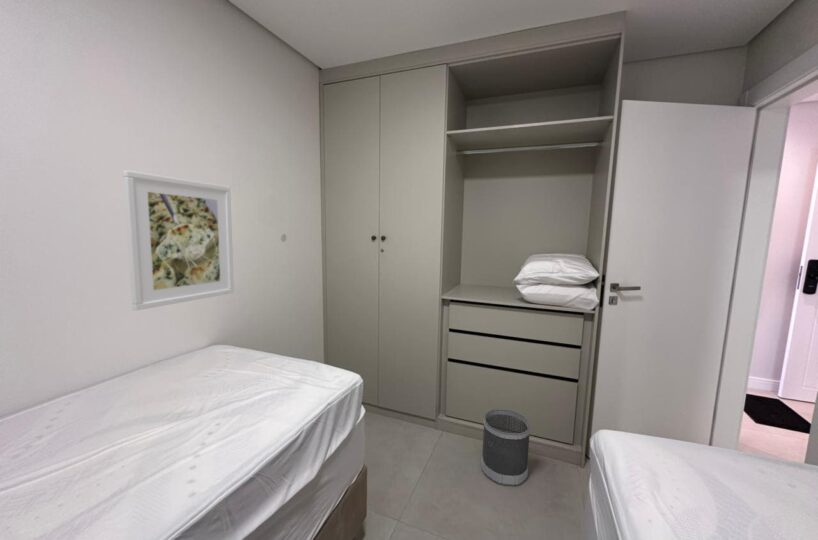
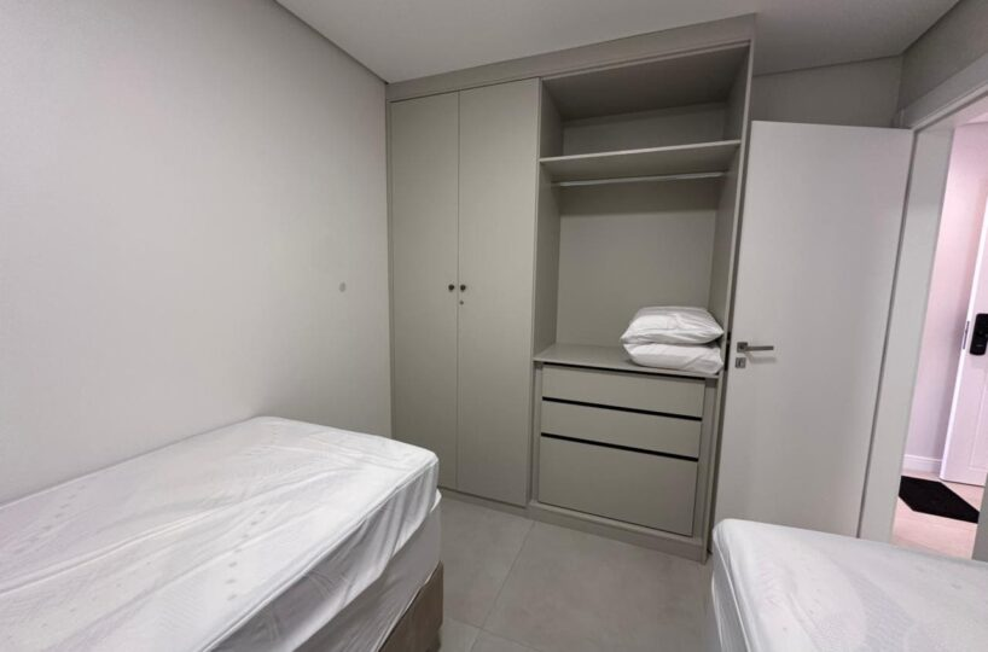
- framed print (186, 241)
- wastebasket (505, 445)
